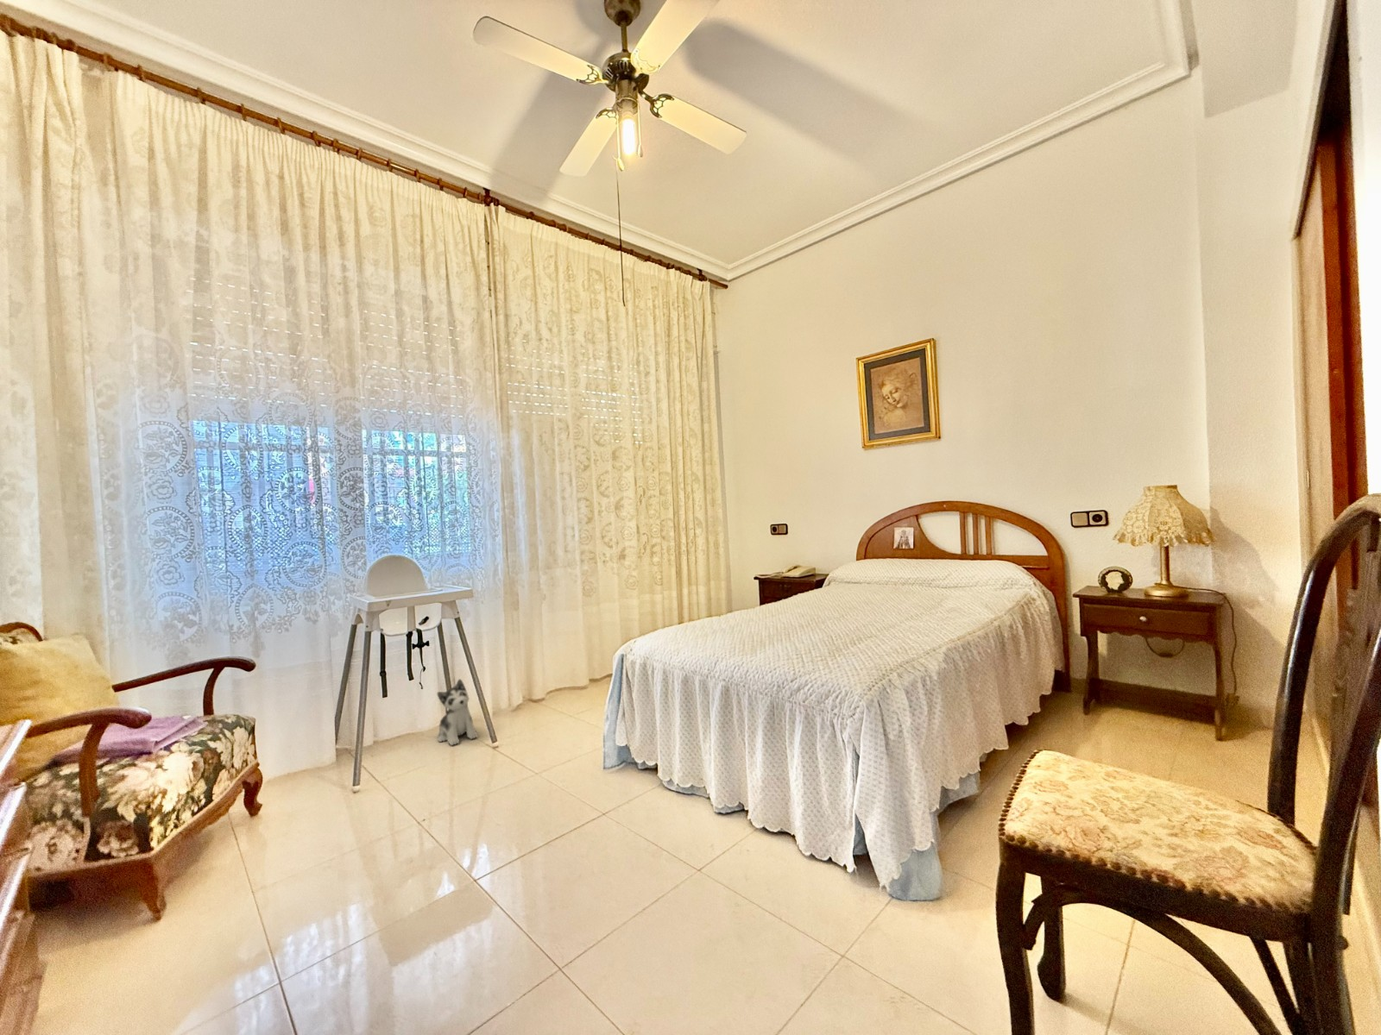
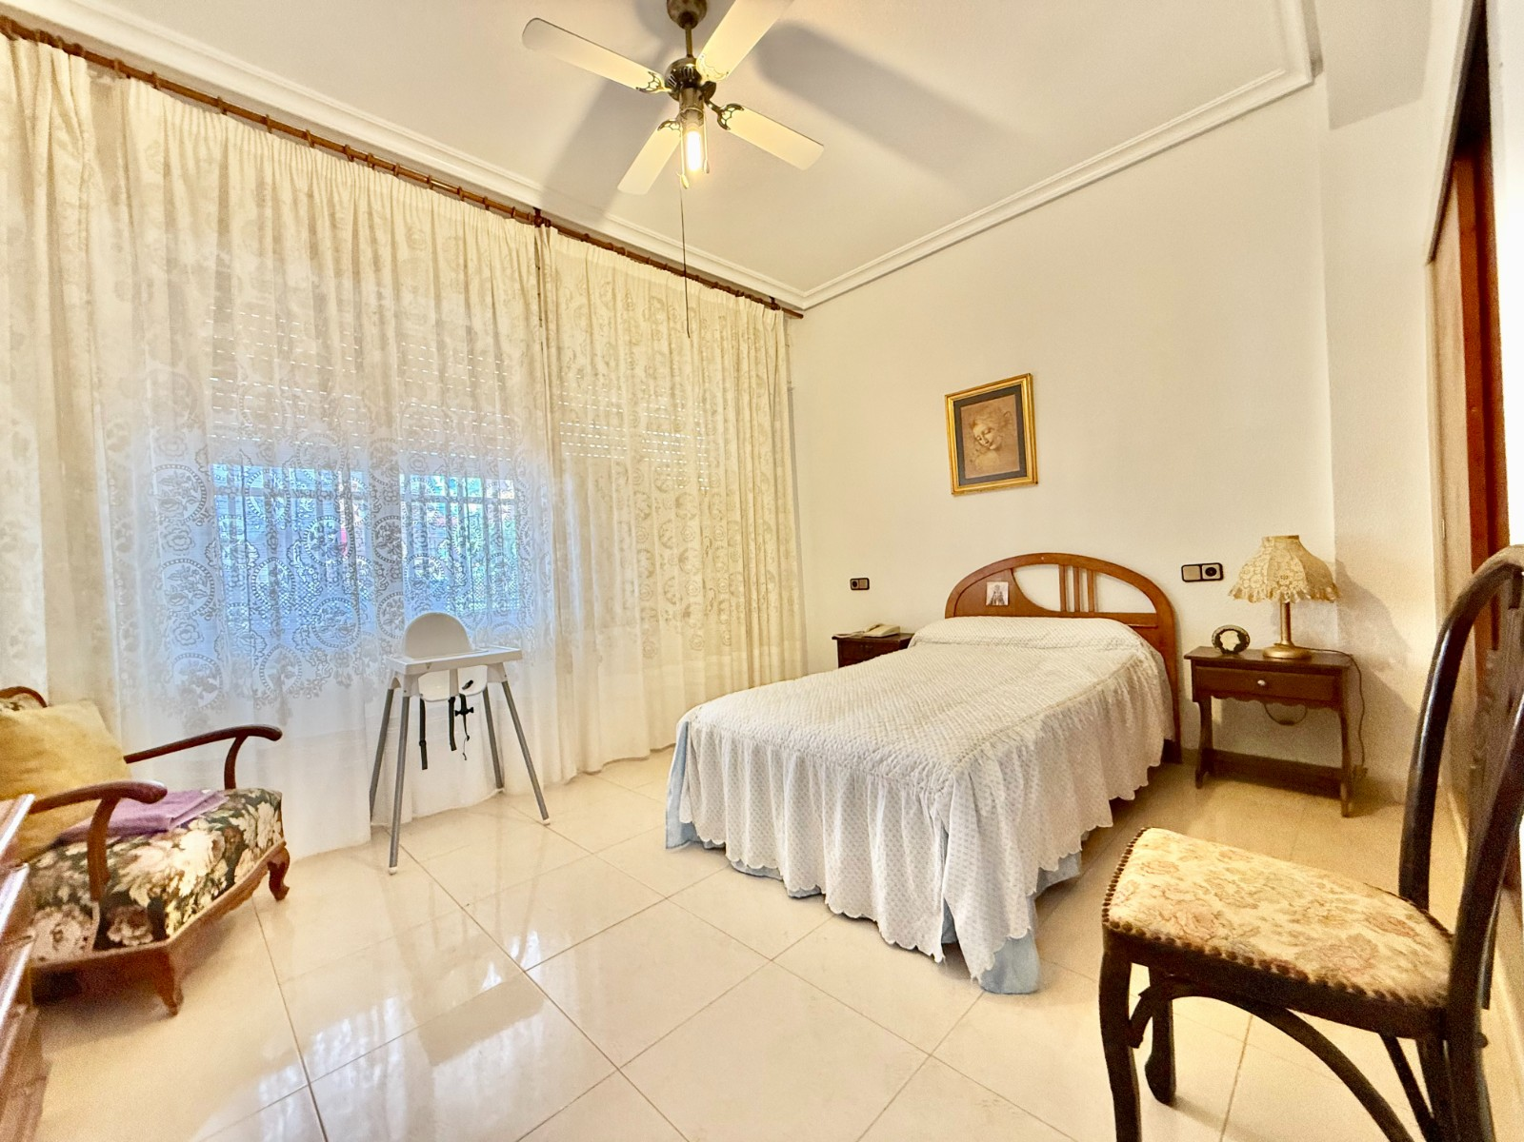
- plush toy (455, 707)
